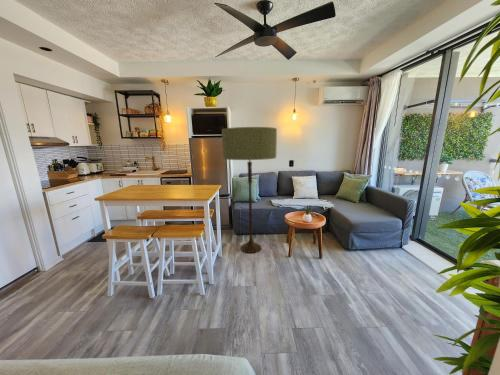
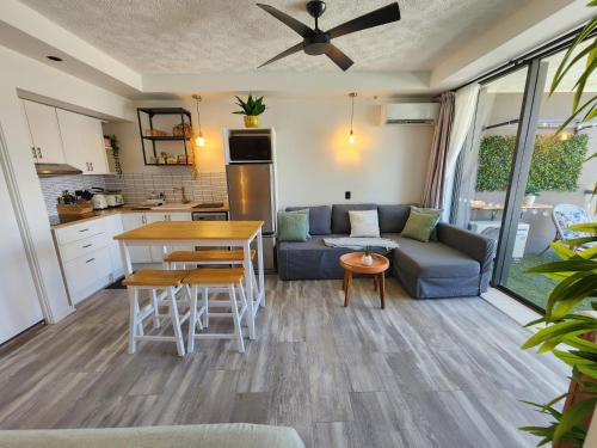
- floor lamp (250, 191)
